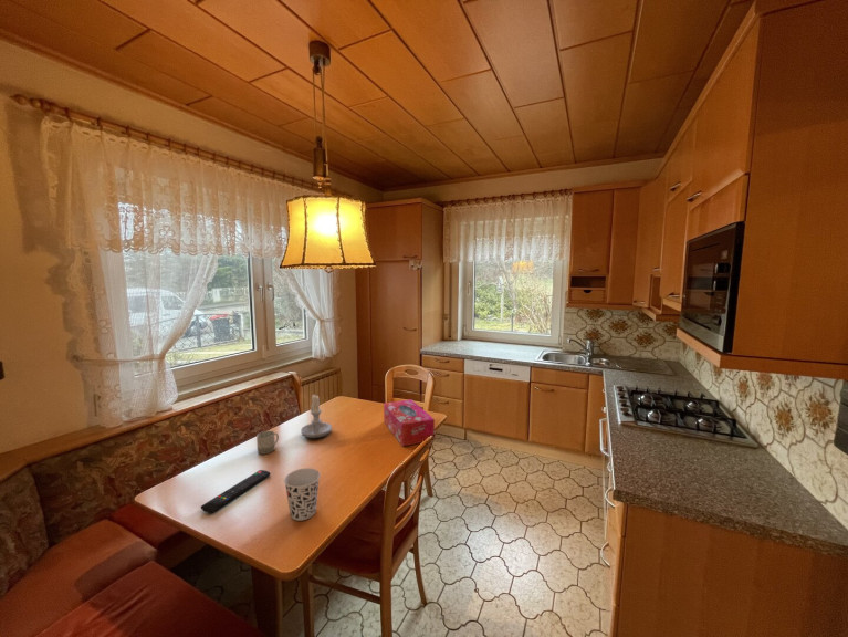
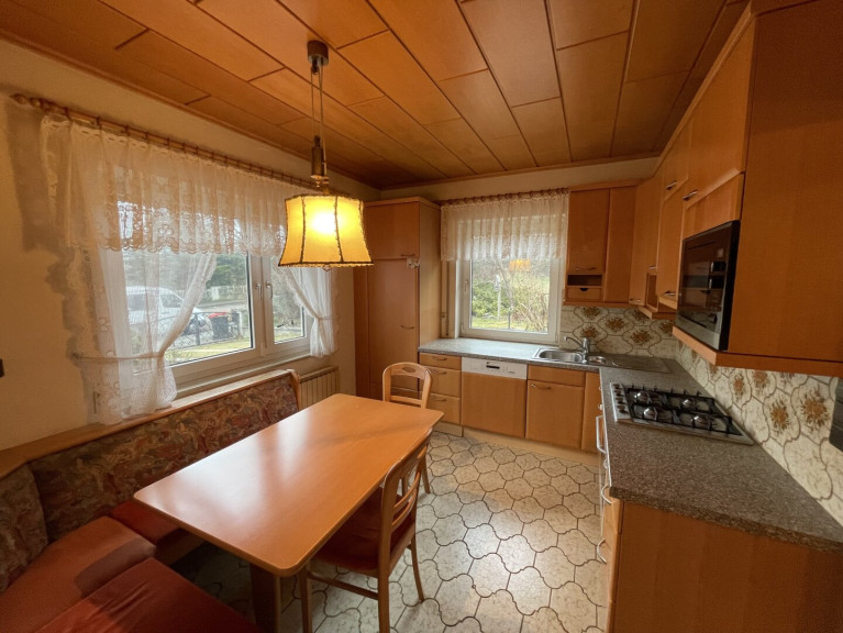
- remote control (239, 489)
- tissue box (407, 420)
- cup (269, 440)
- cup (302, 494)
- candle (316, 414)
